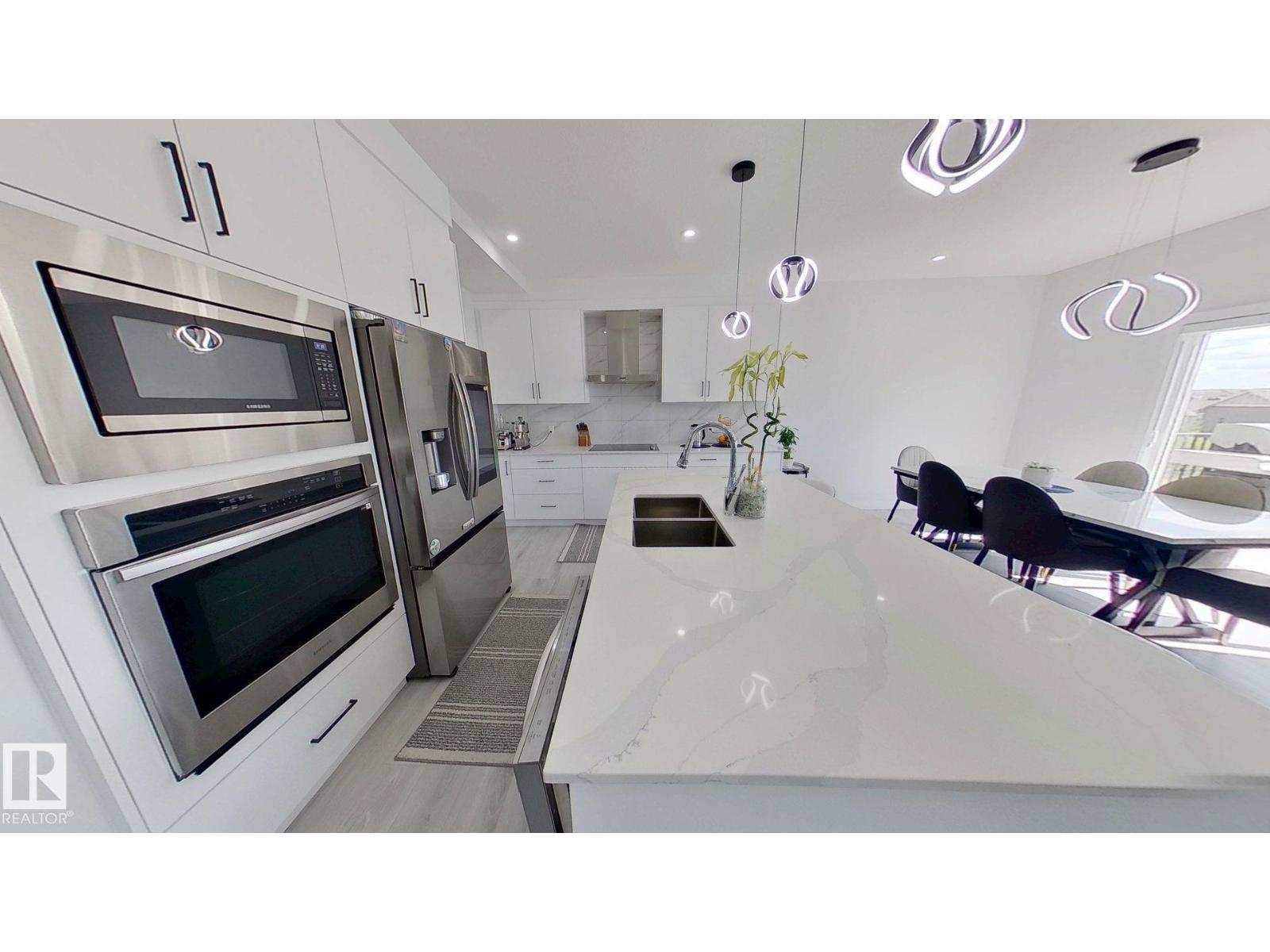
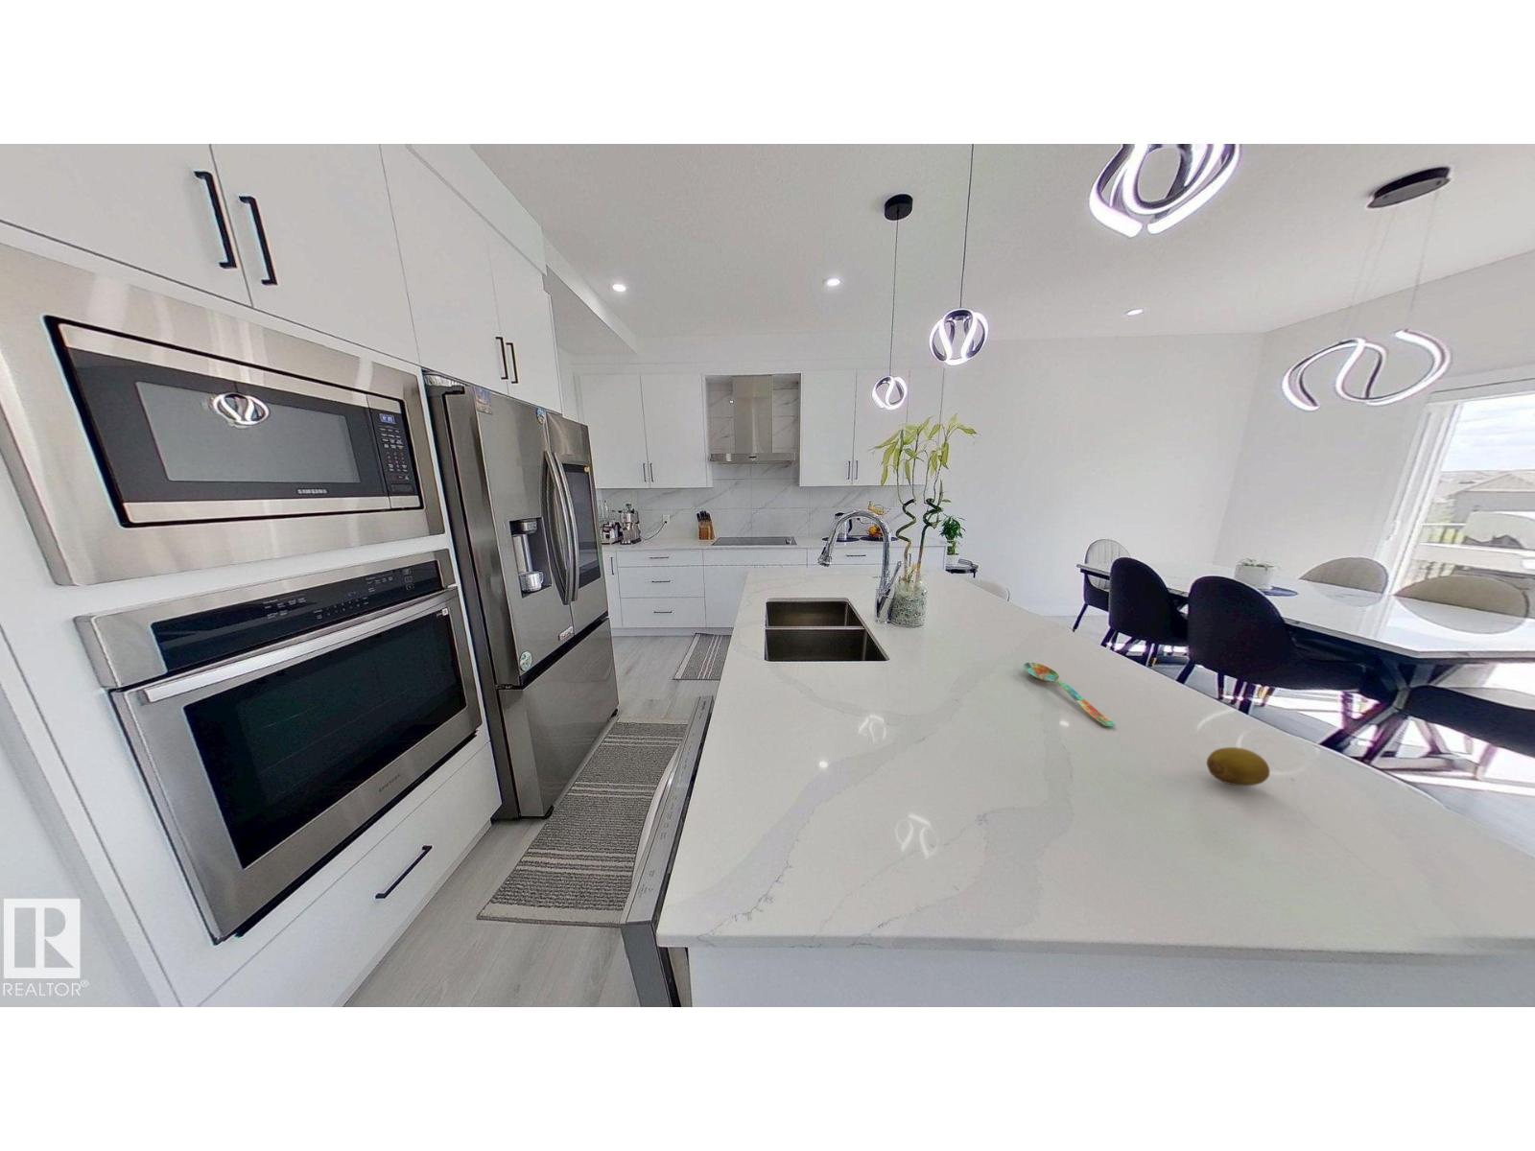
+ spoon (1064, 689)
+ fruit (1236, 765)
